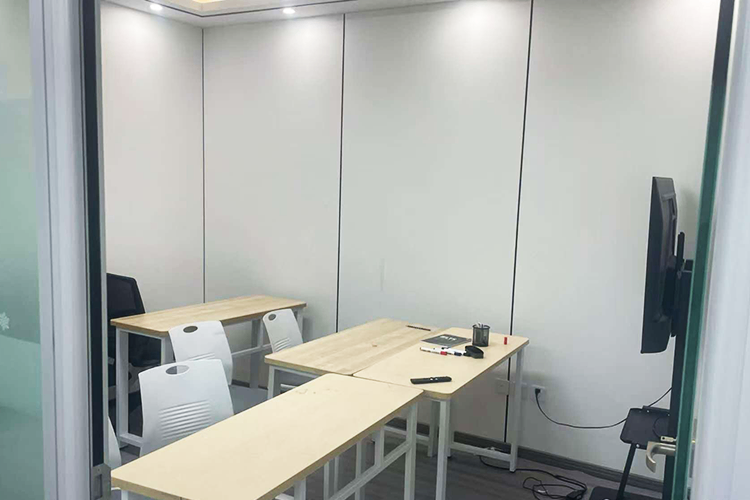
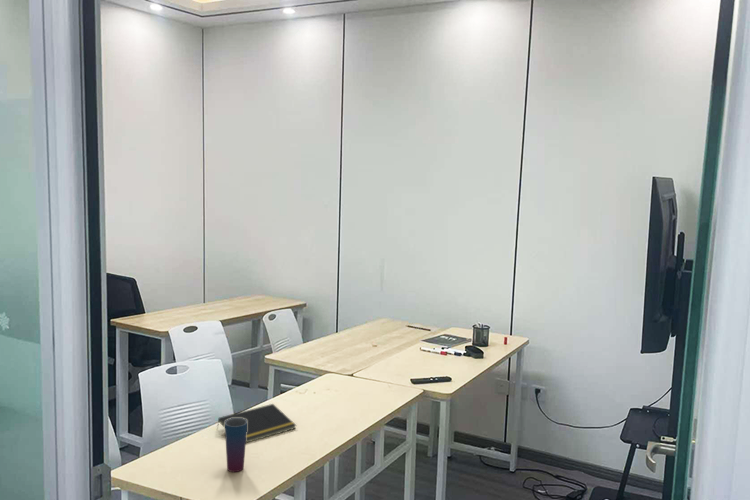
+ notepad (257, 423)
+ cup (235, 445)
